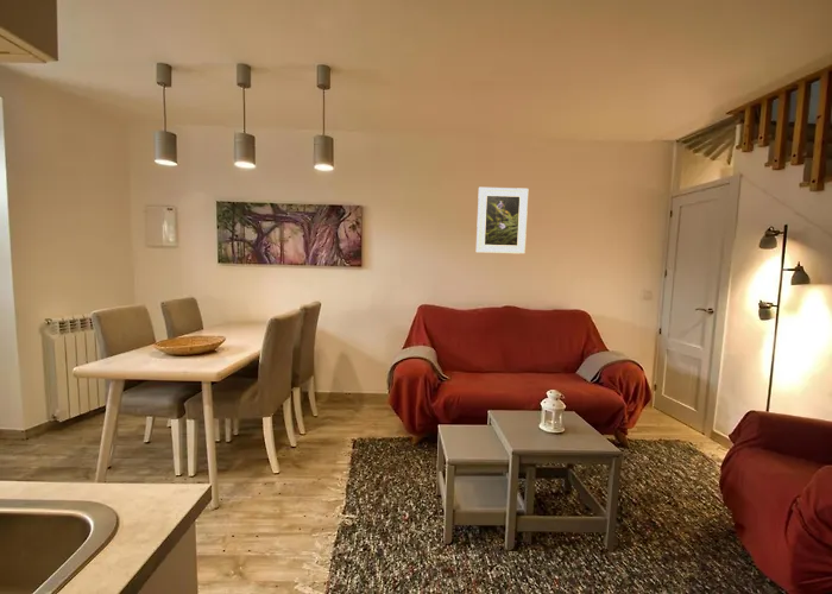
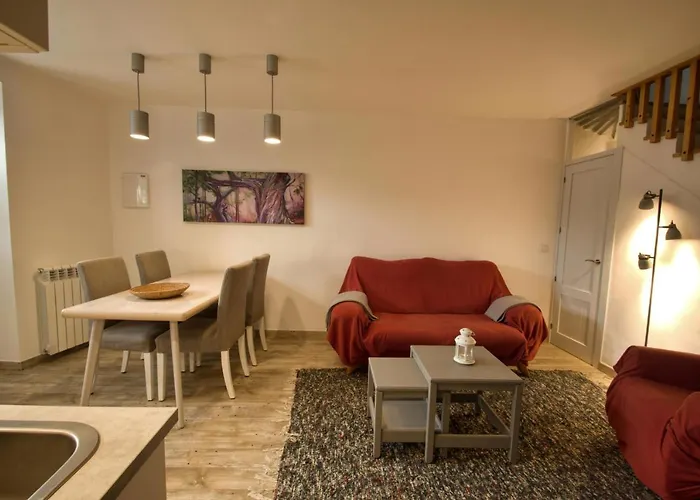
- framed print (502, 220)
